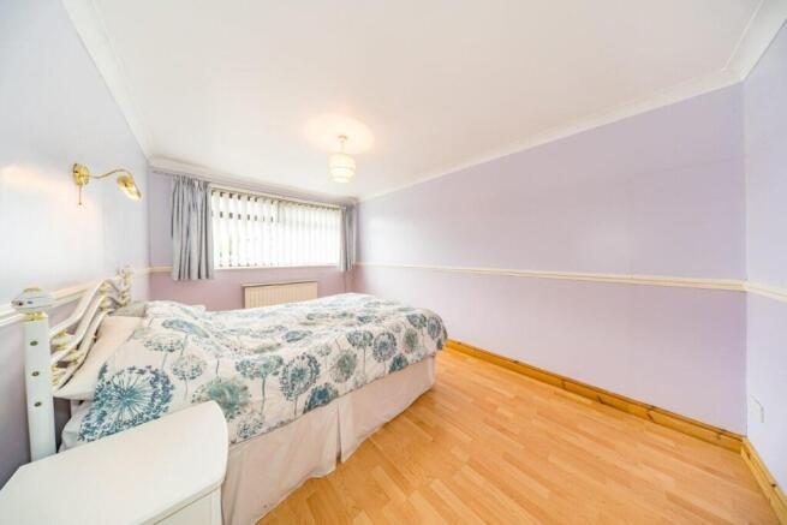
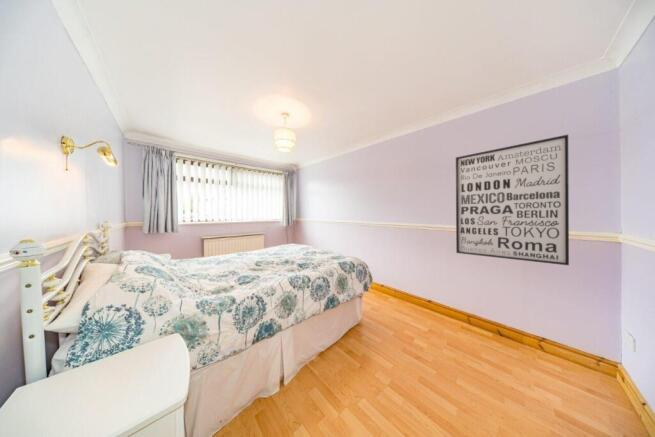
+ wall art (503, 203)
